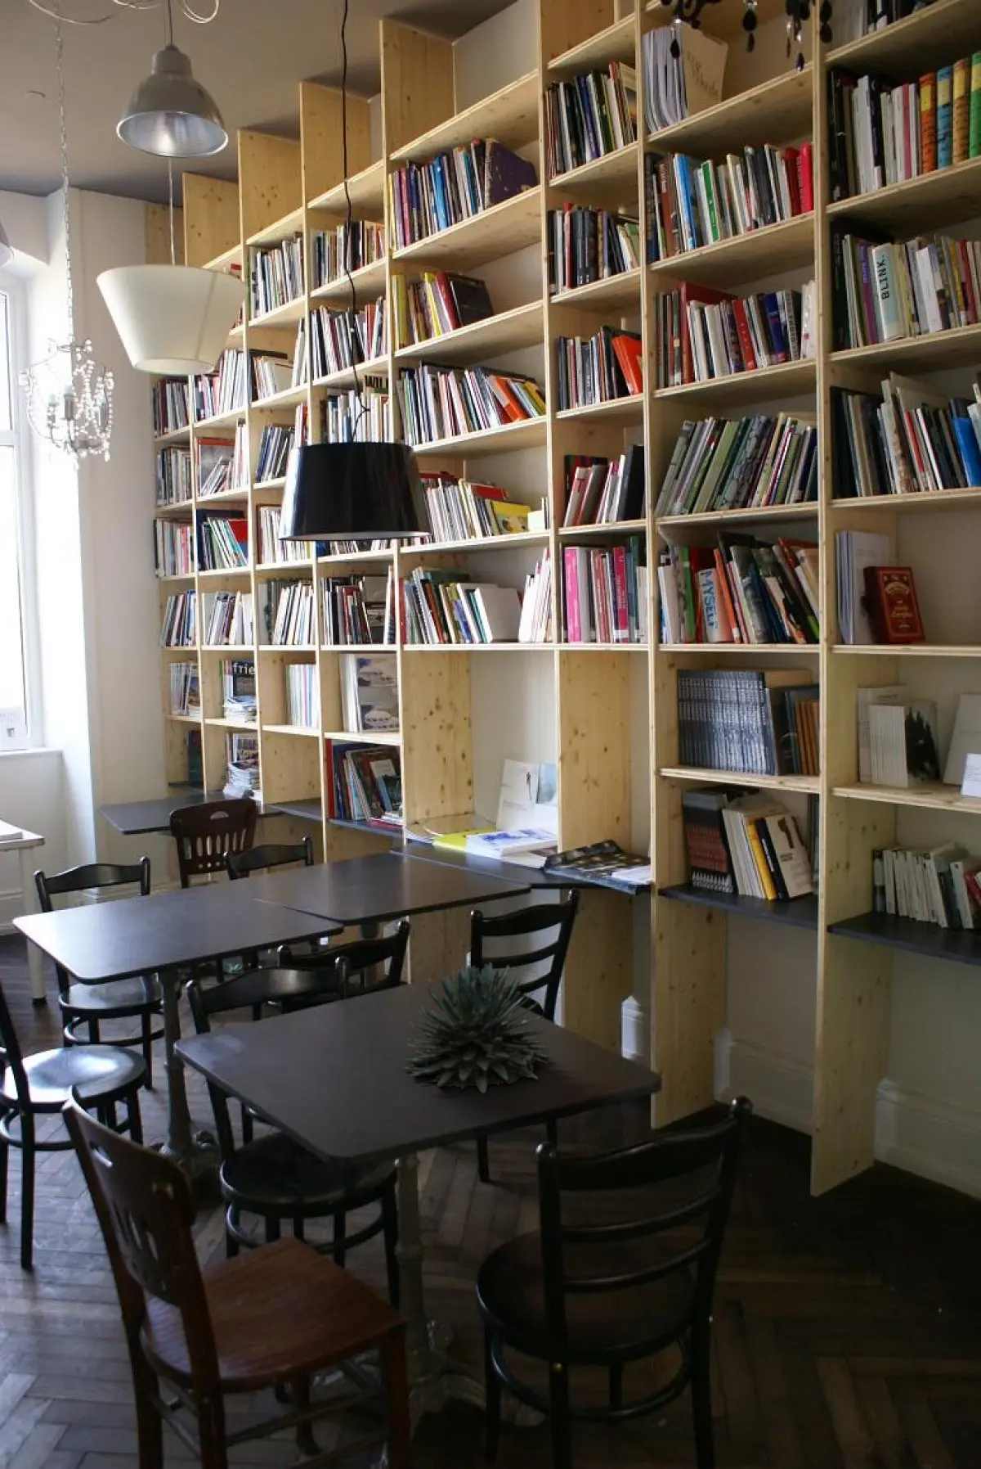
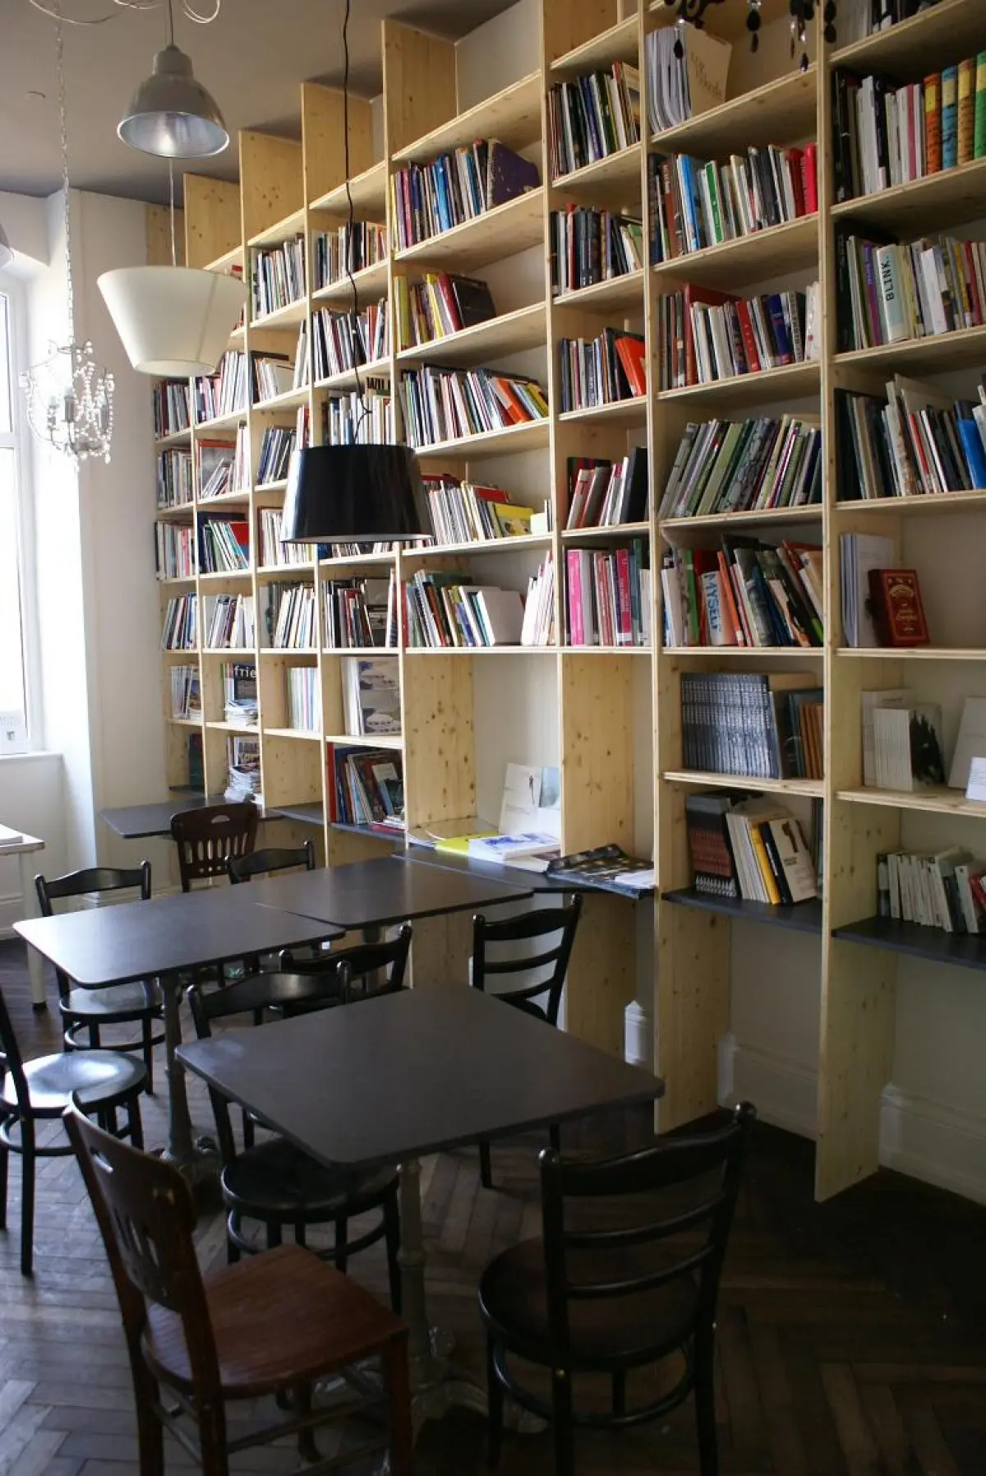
- succulent plant (475, 1018)
